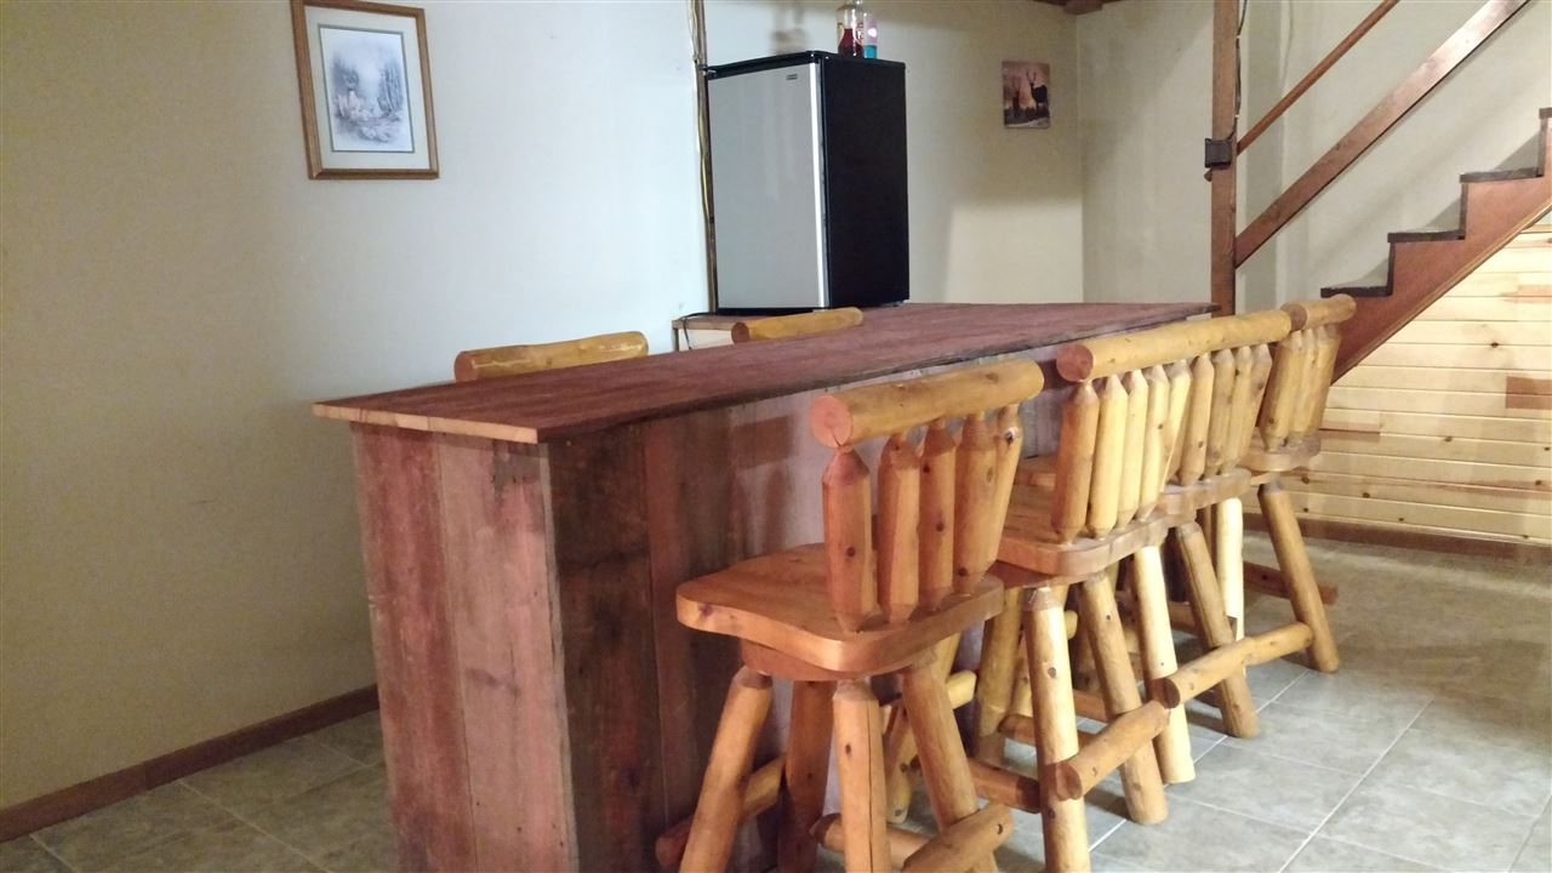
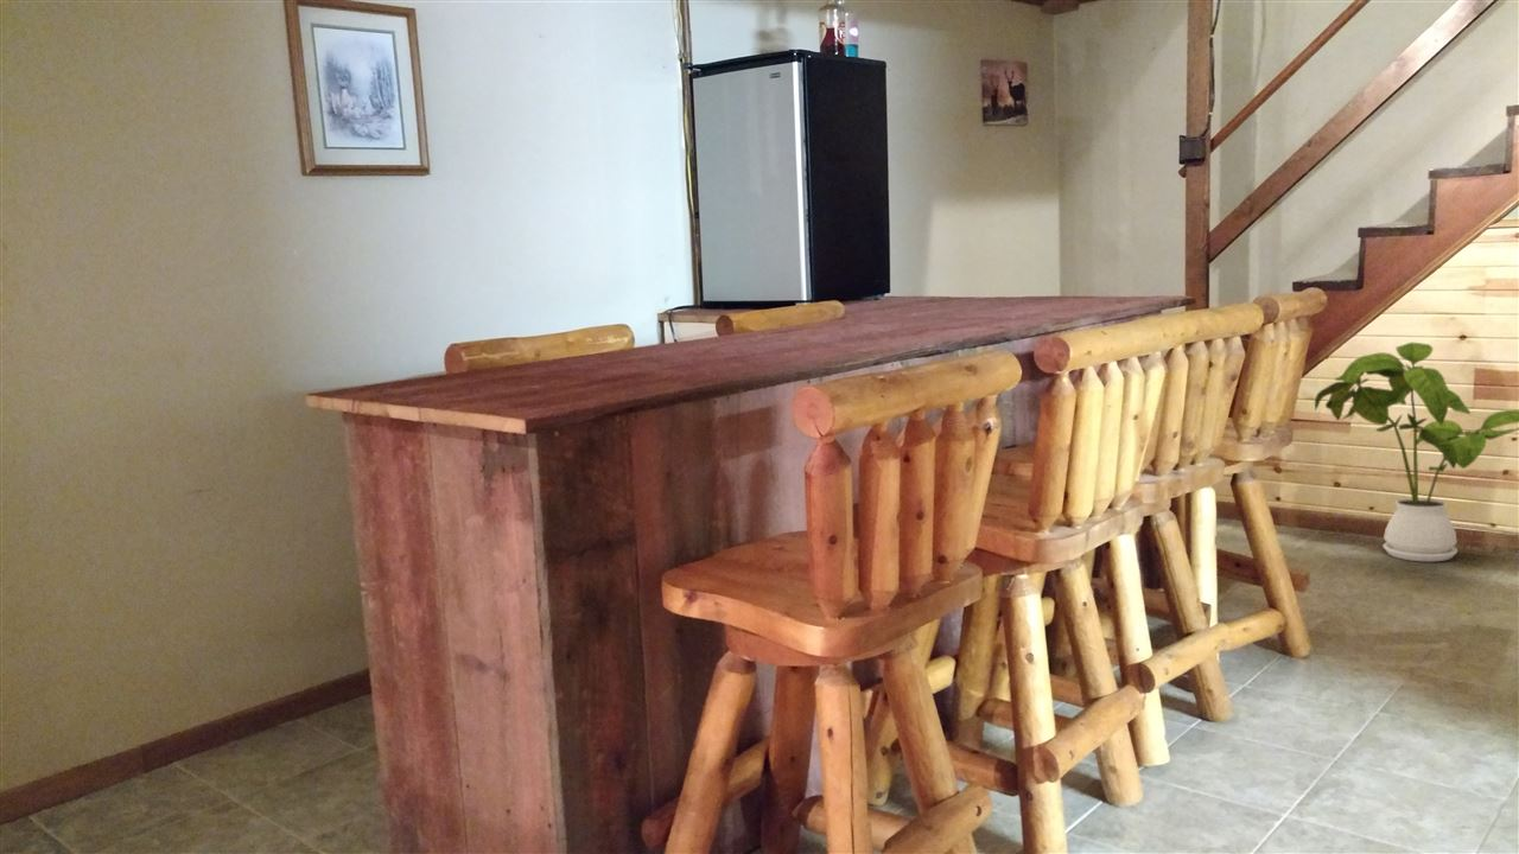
+ house plant (1416, 453)
